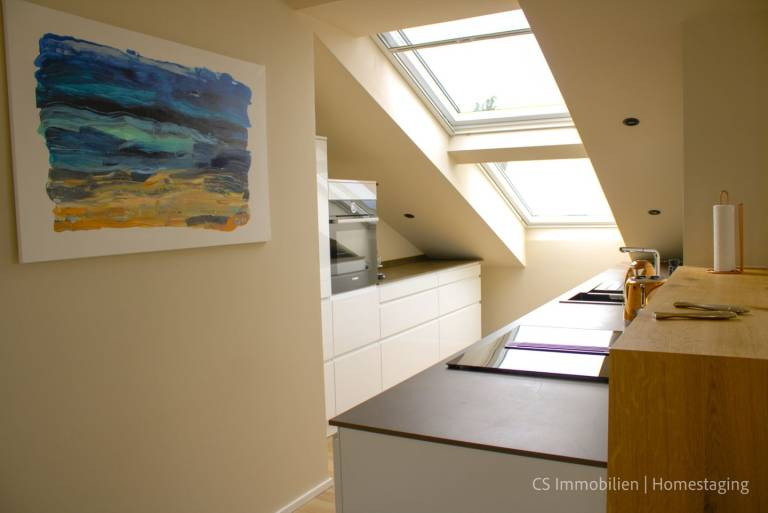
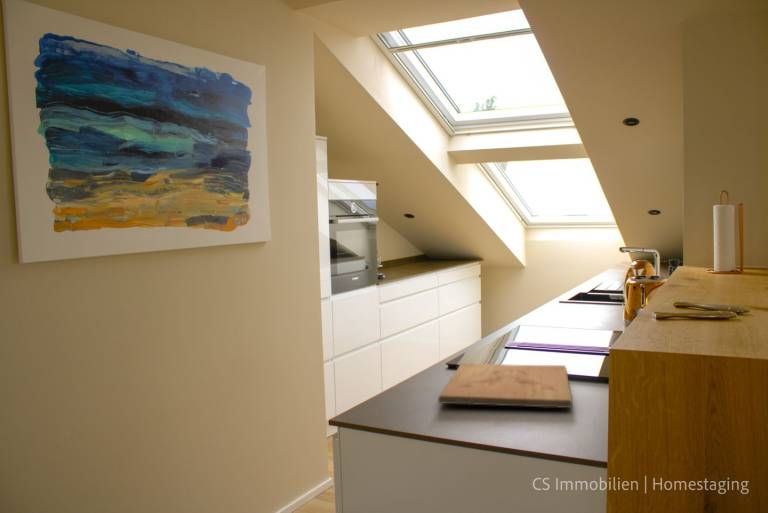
+ cutting board (508, 382)
